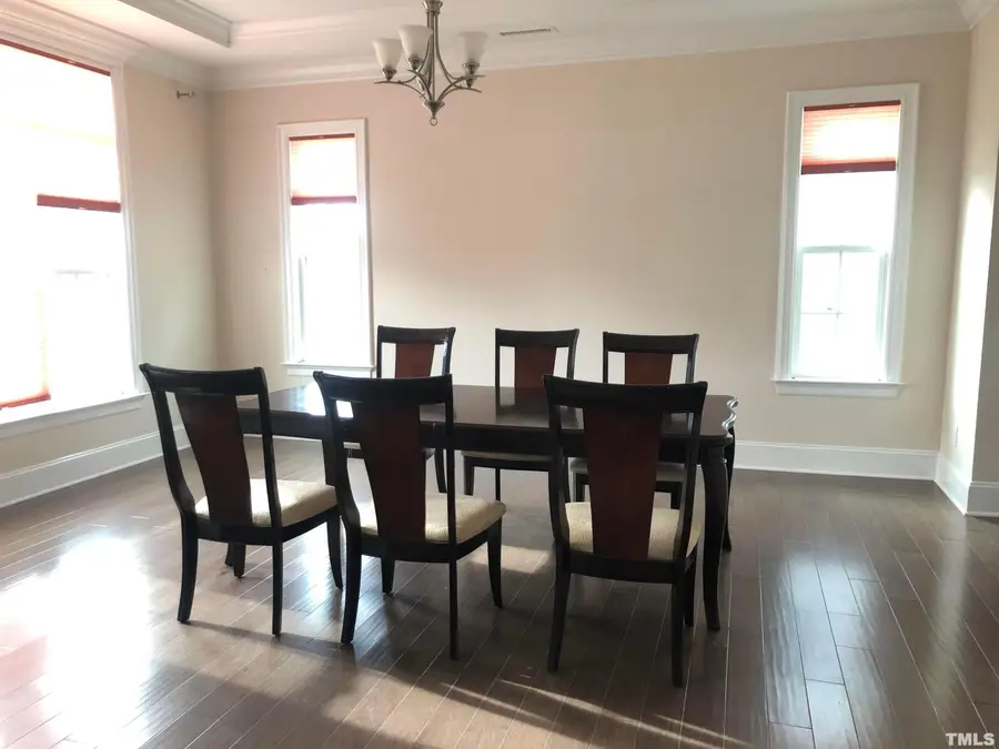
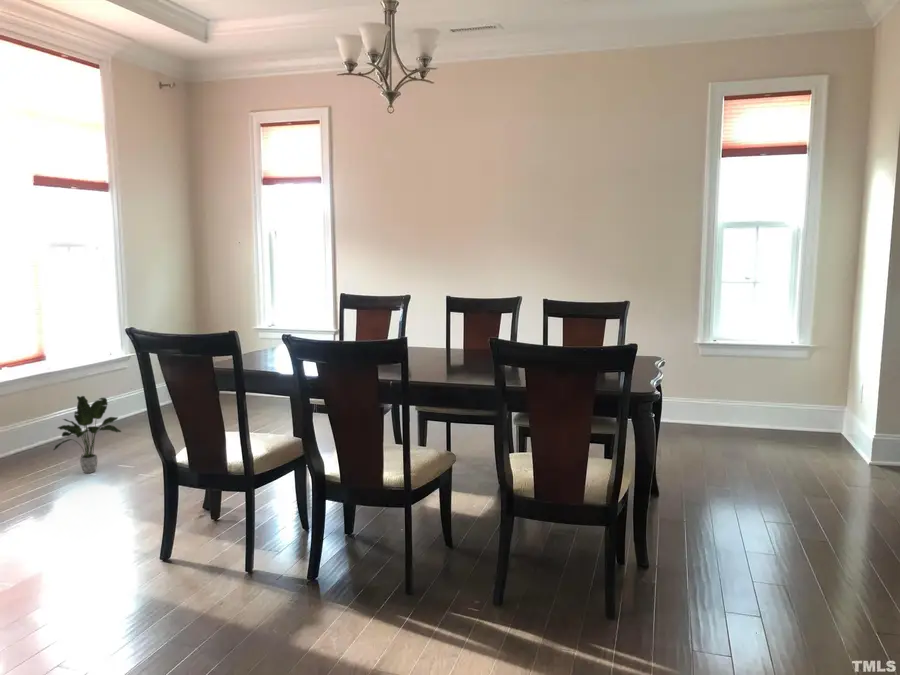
+ potted plant (89, 431)
